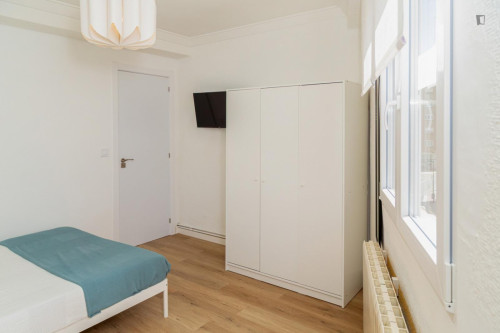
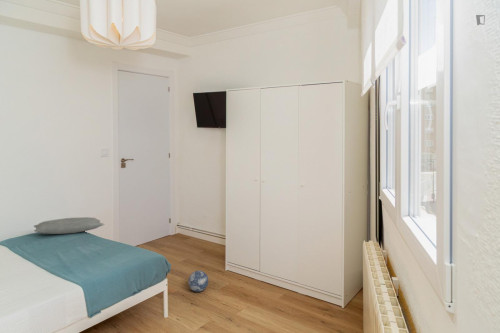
+ pillow (69, 225)
+ decorative ball (198, 281)
